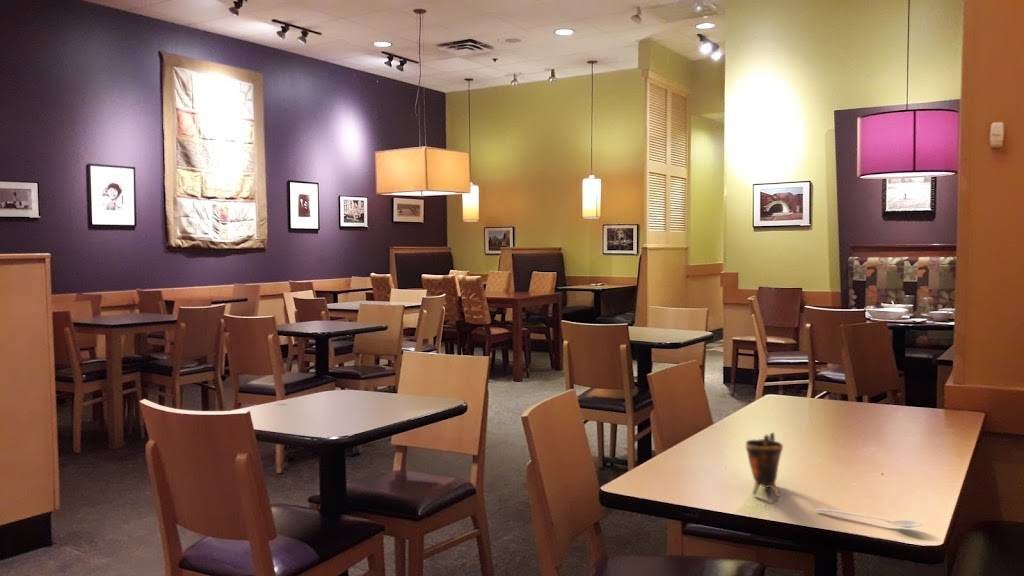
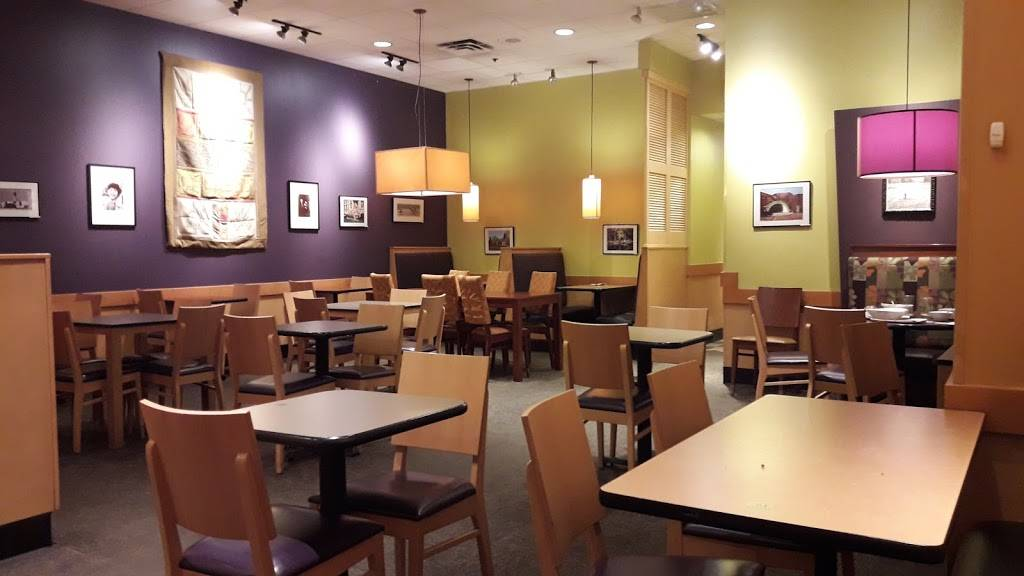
- stirrer (867, 516)
- cup (766, 460)
